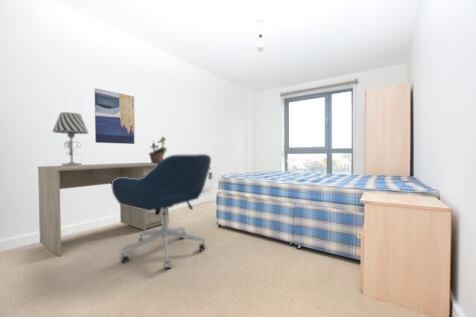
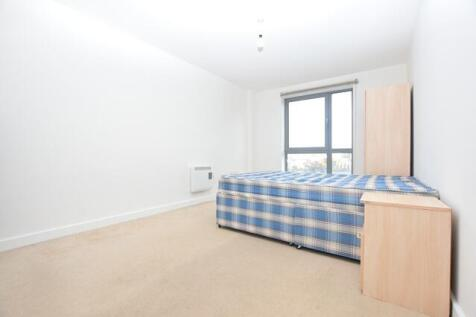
- potted plant (157, 149)
- desk (120, 204)
- table lamp (71, 139)
- wall art (116, 118)
- office chair (165, 203)
